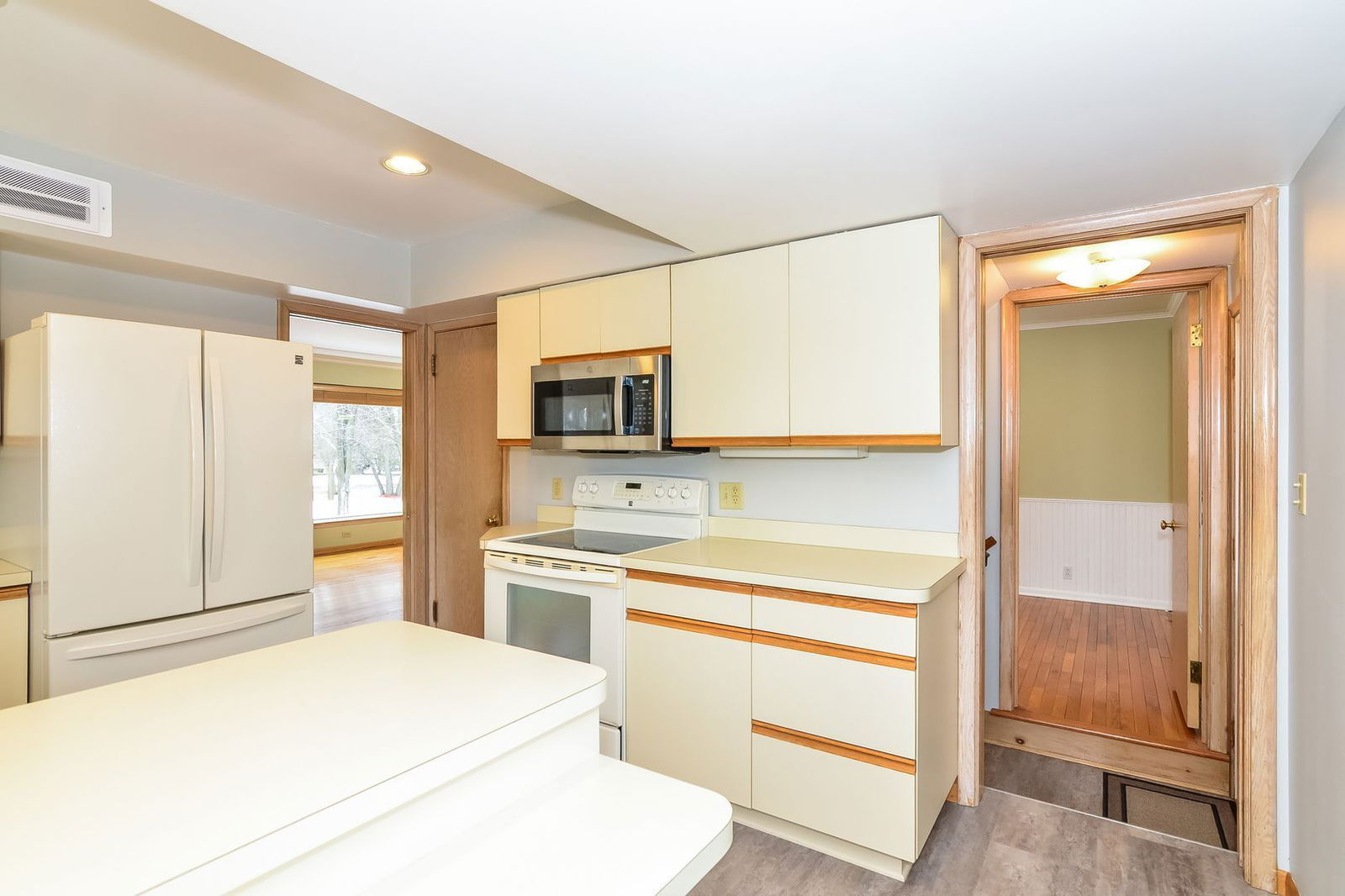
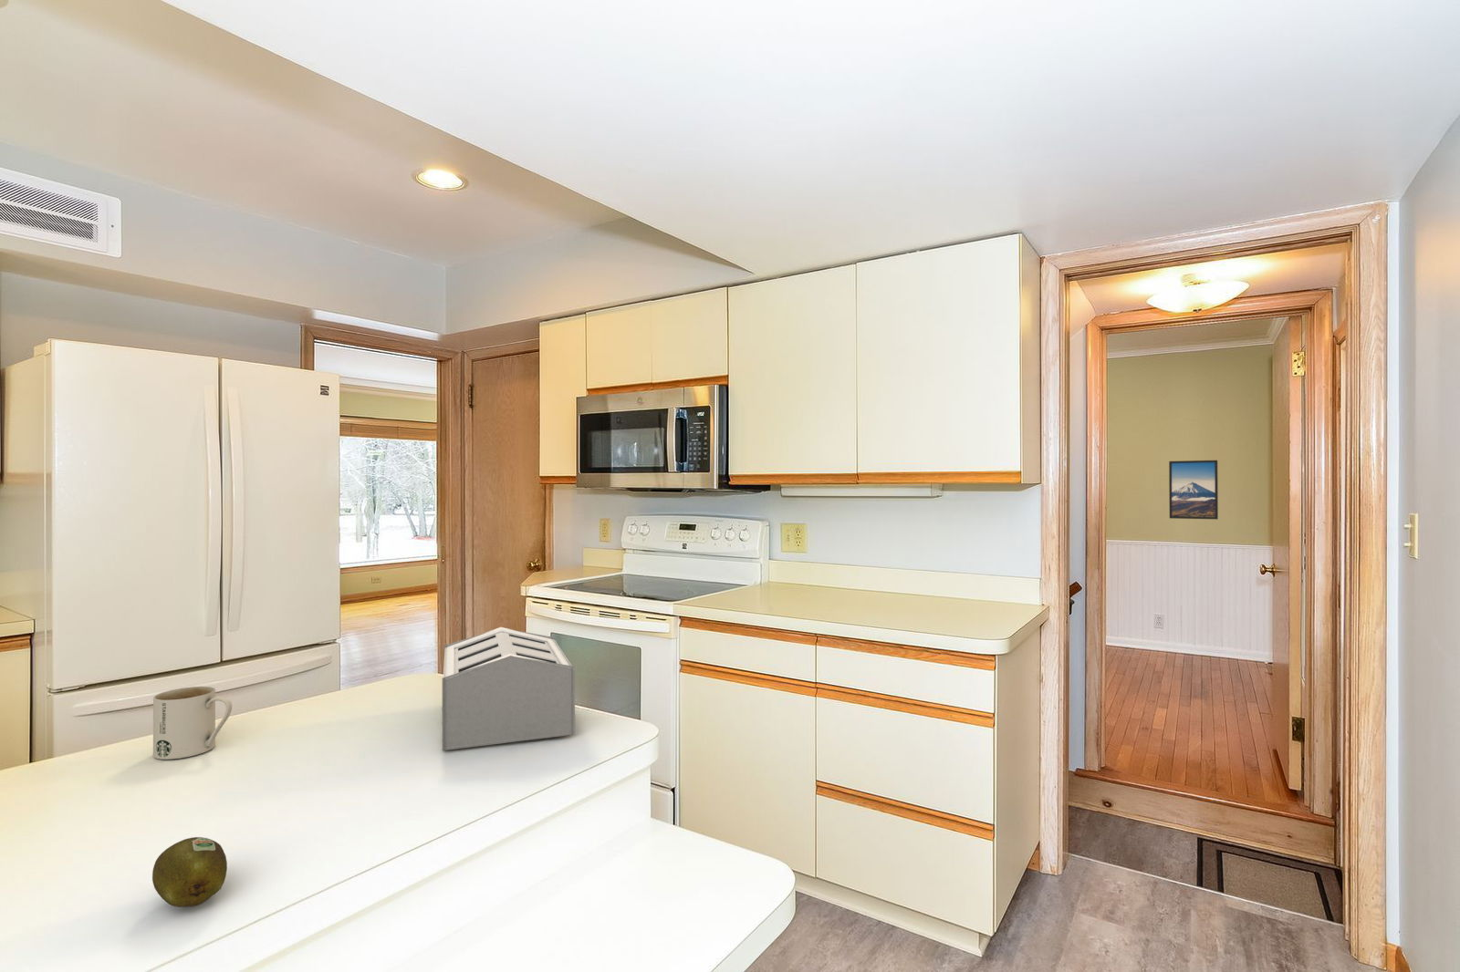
+ fruit (191, 871)
+ toaster (505, 679)
+ mug (195, 721)
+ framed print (1193, 489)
